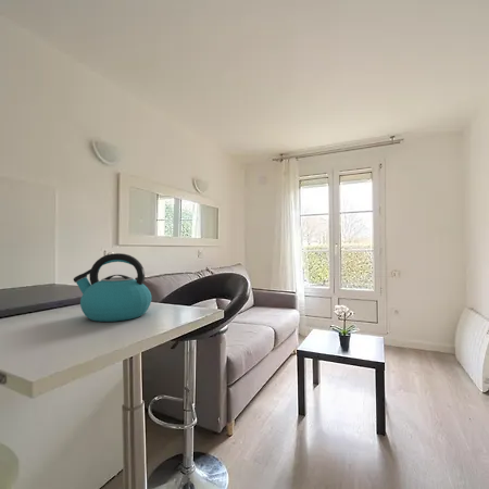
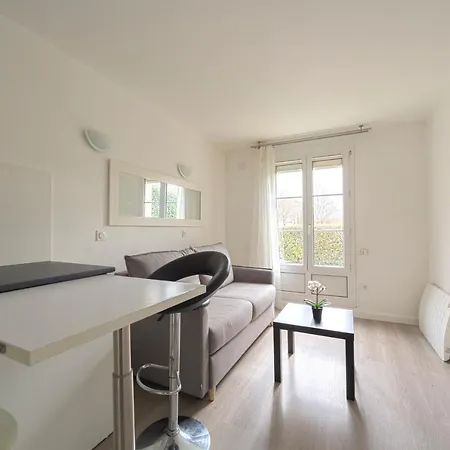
- kettle (112, 284)
